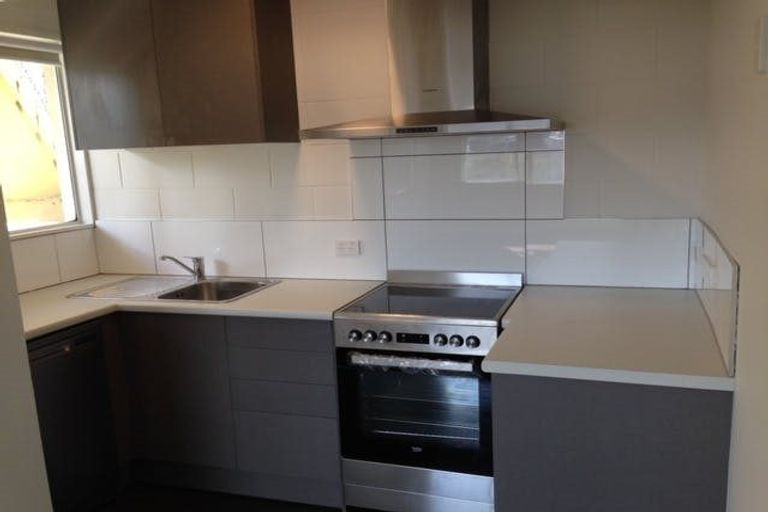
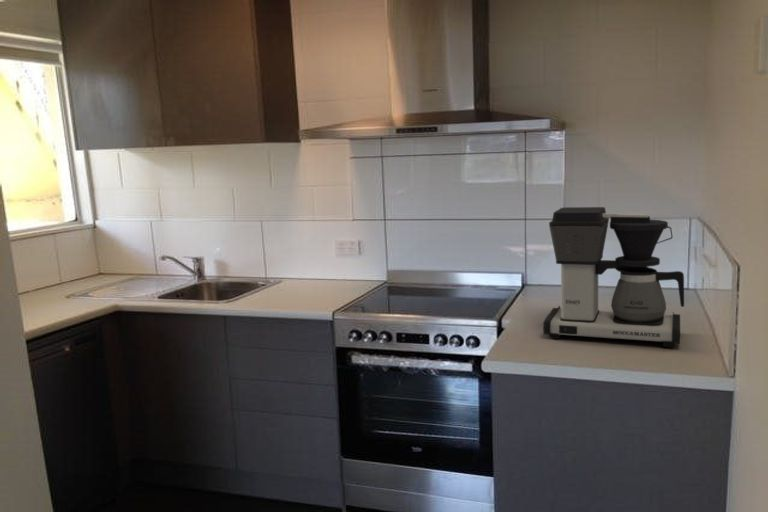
+ coffee maker (617, 270)
